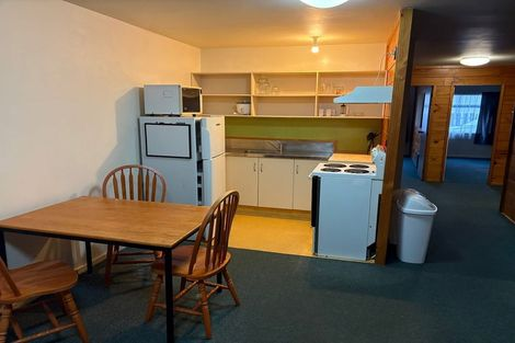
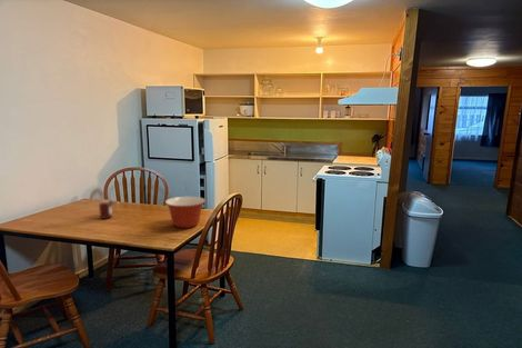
+ jar (108, 208)
+ mixing bowl (185, 212)
